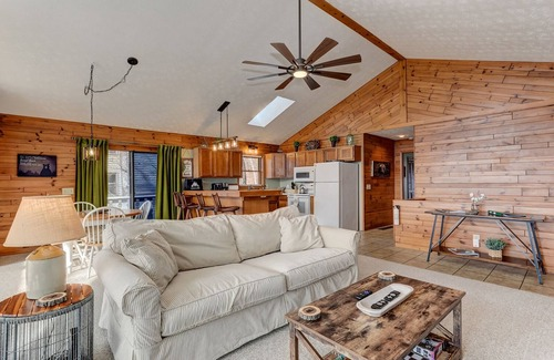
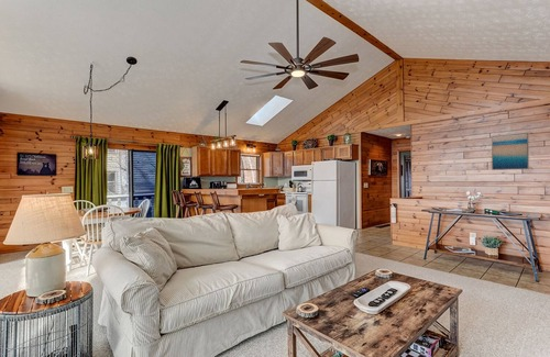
+ wall art (509, 152)
